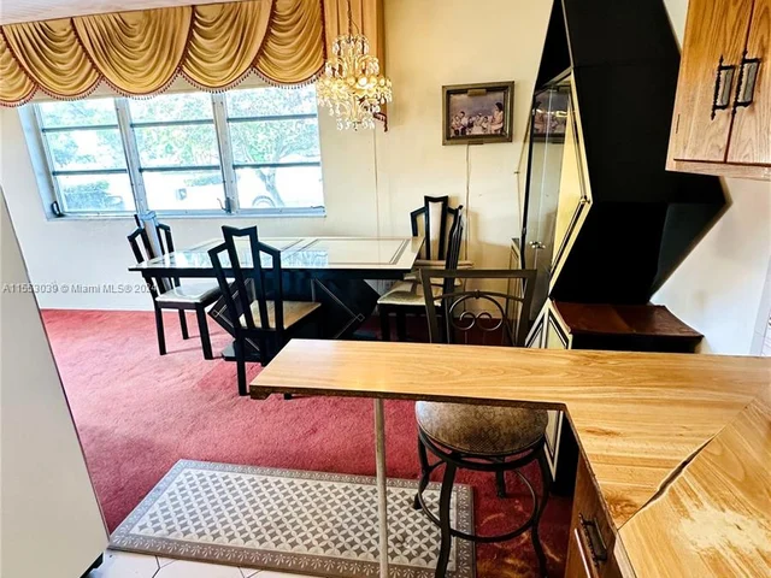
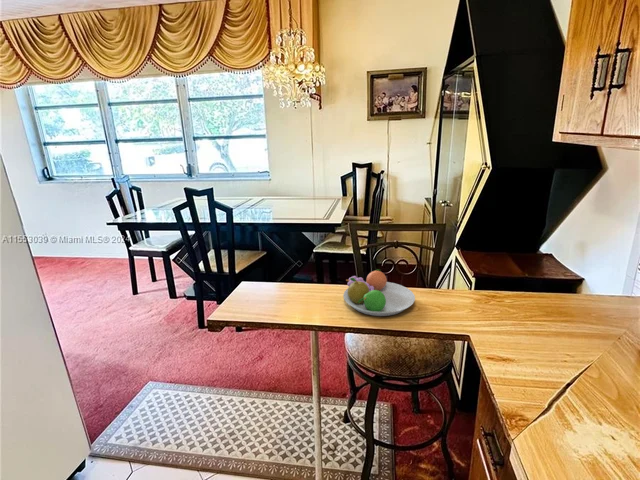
+ fruit bowl (376, 290)
